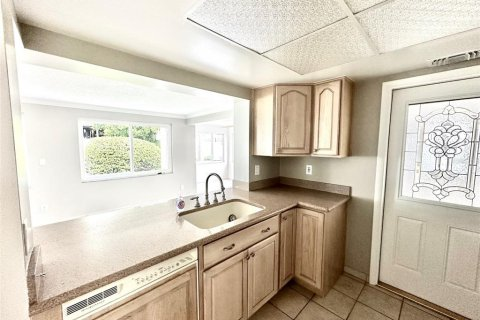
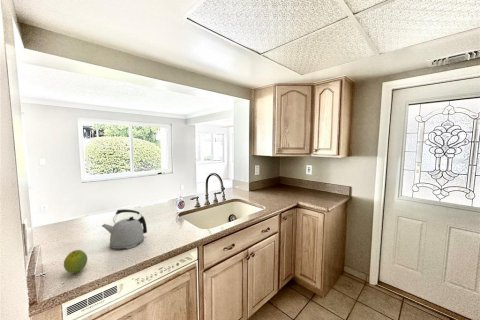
+ kettle (125, 225)
+ fruit (75, 261)
